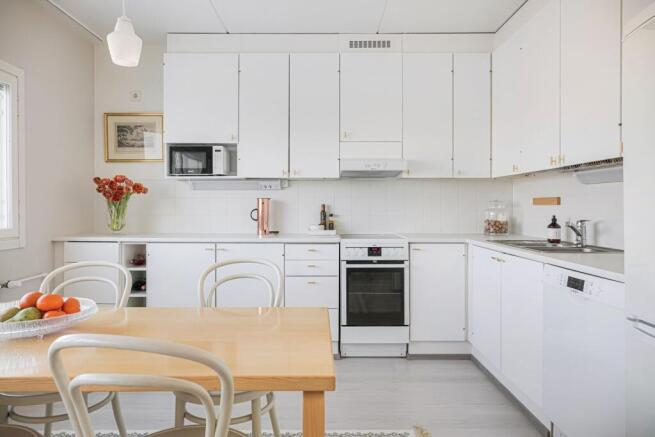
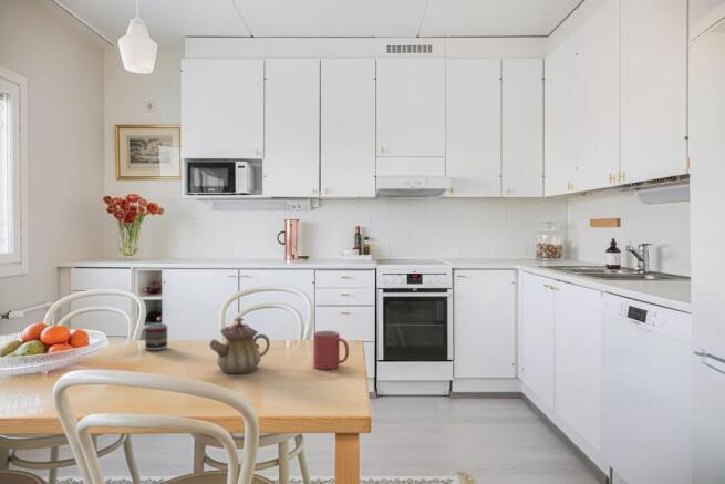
+ teapot (241, 342)
+ mug (331, 350)
+ cup (154, 336)
